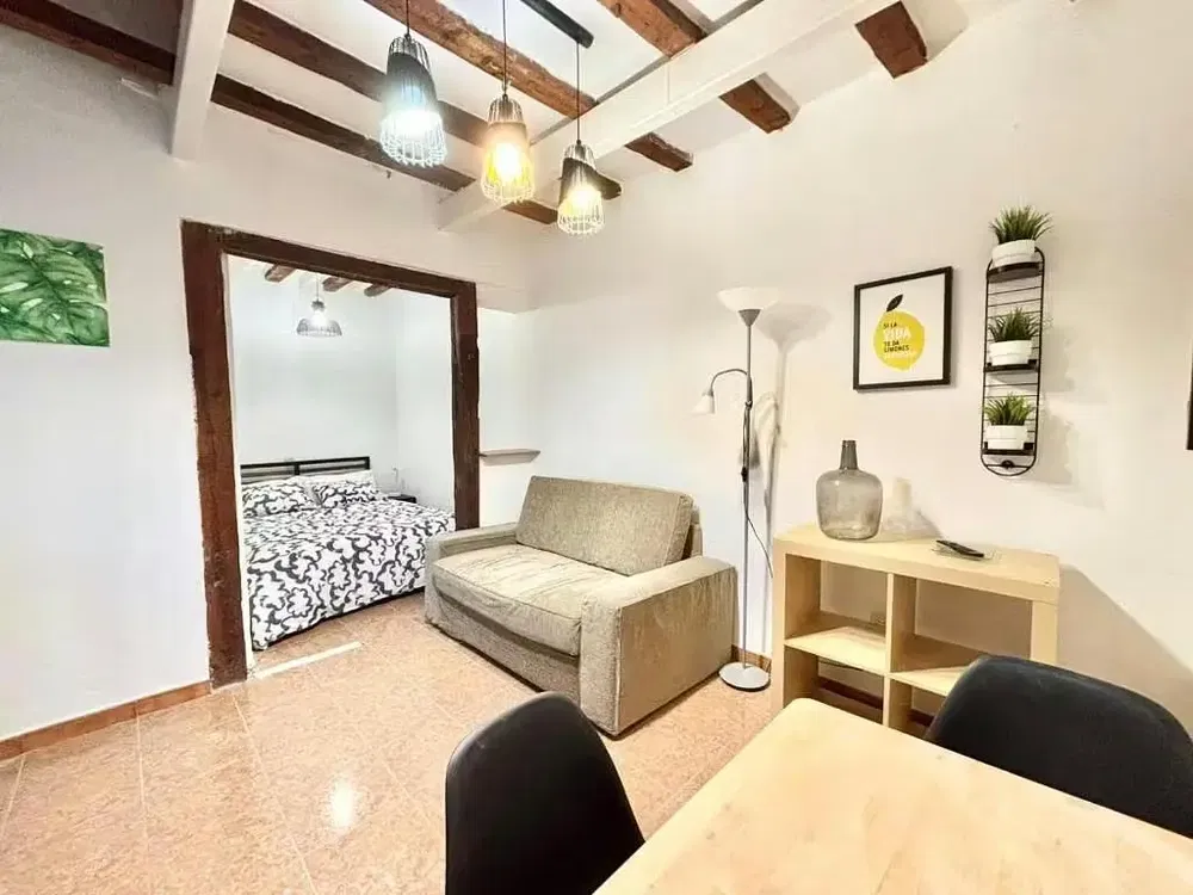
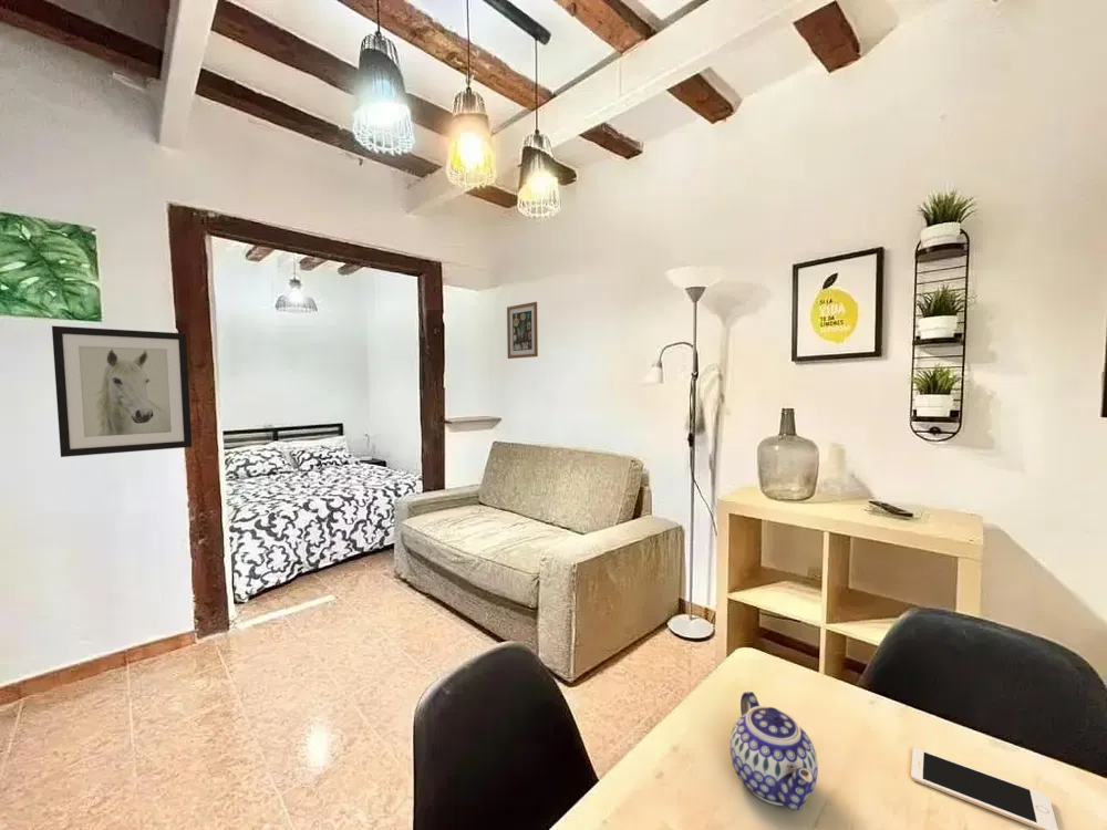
+ teapot (773, 747)
+ wall art (126, 391)
+ cell phone (977, 787)
+ wall art (521, 331)
